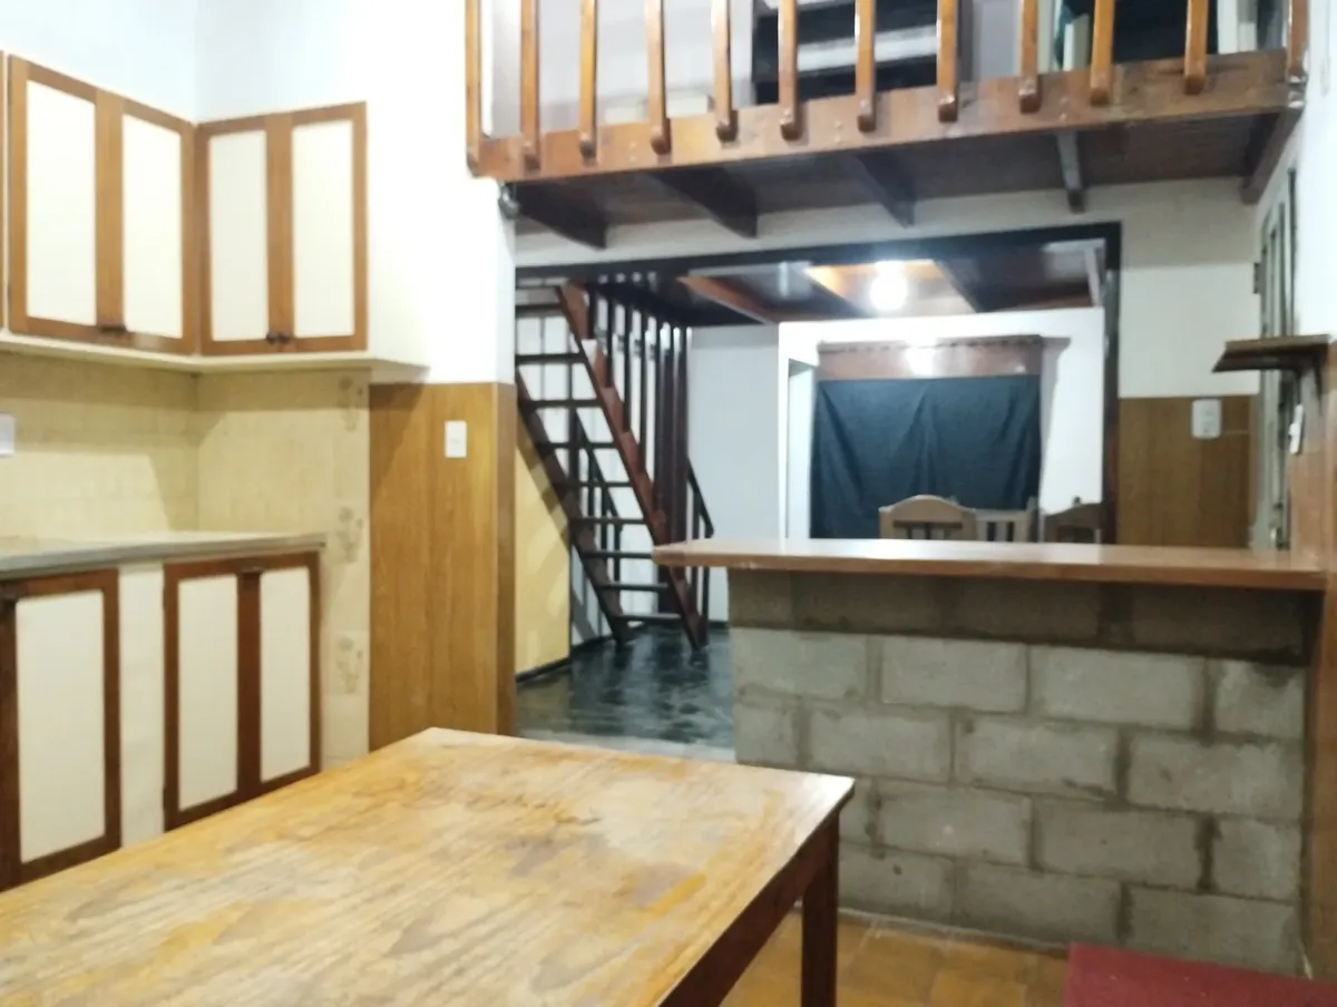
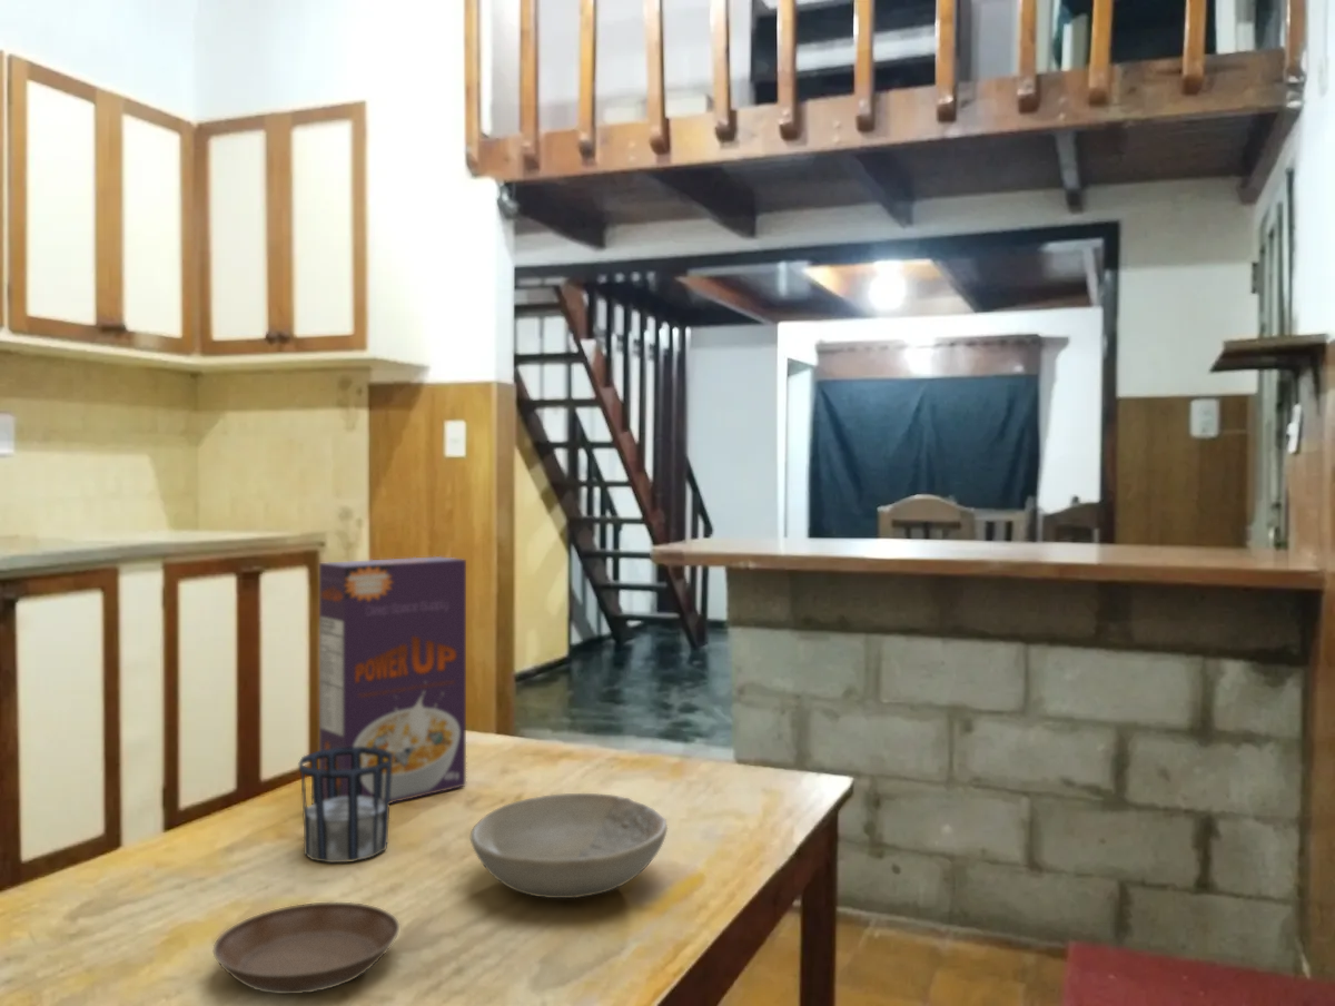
+ cup (346, 802)
+ cereal box (394, 678)
+ bowl (568, 850)
+ saucer (308, 949)
